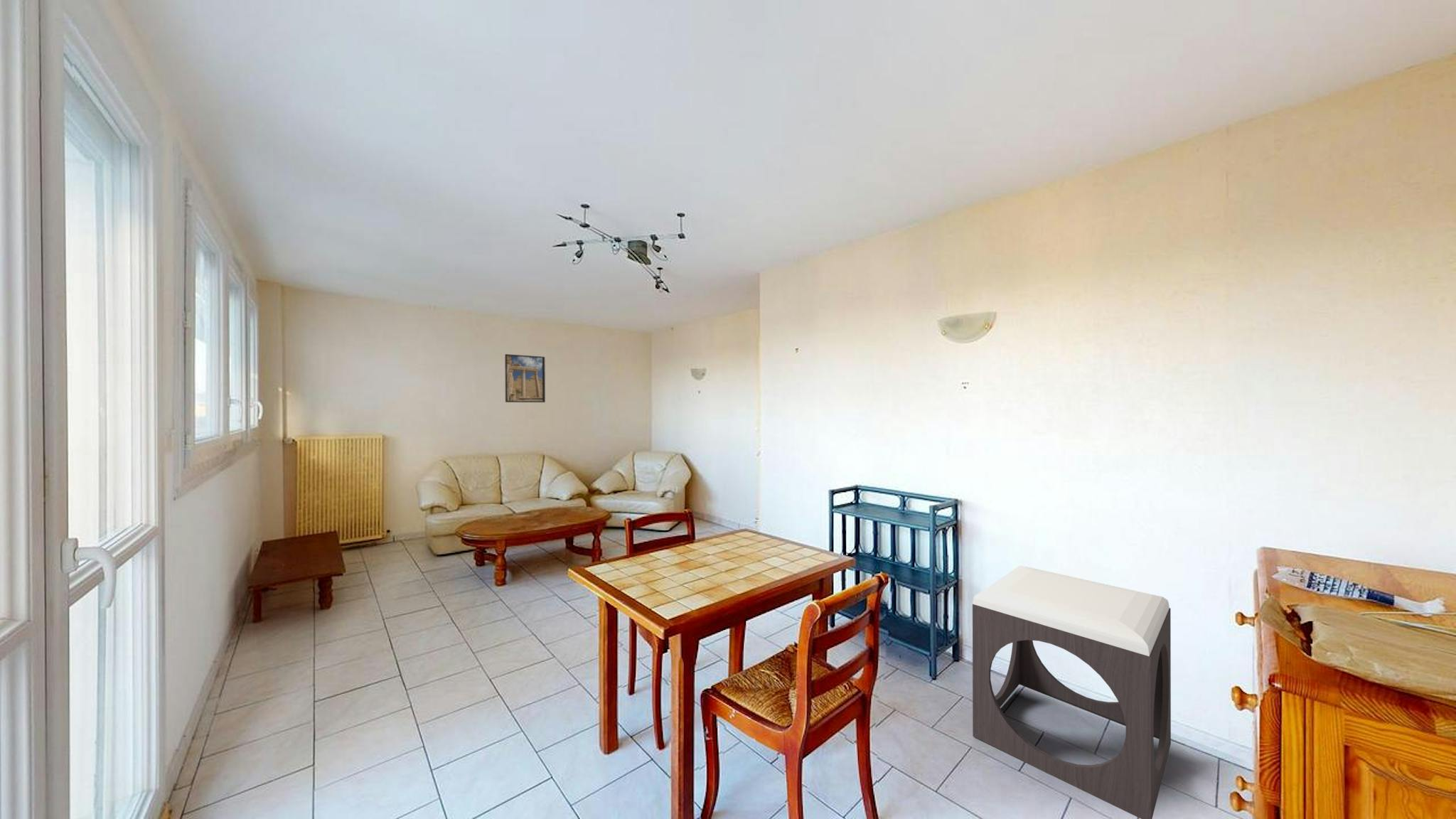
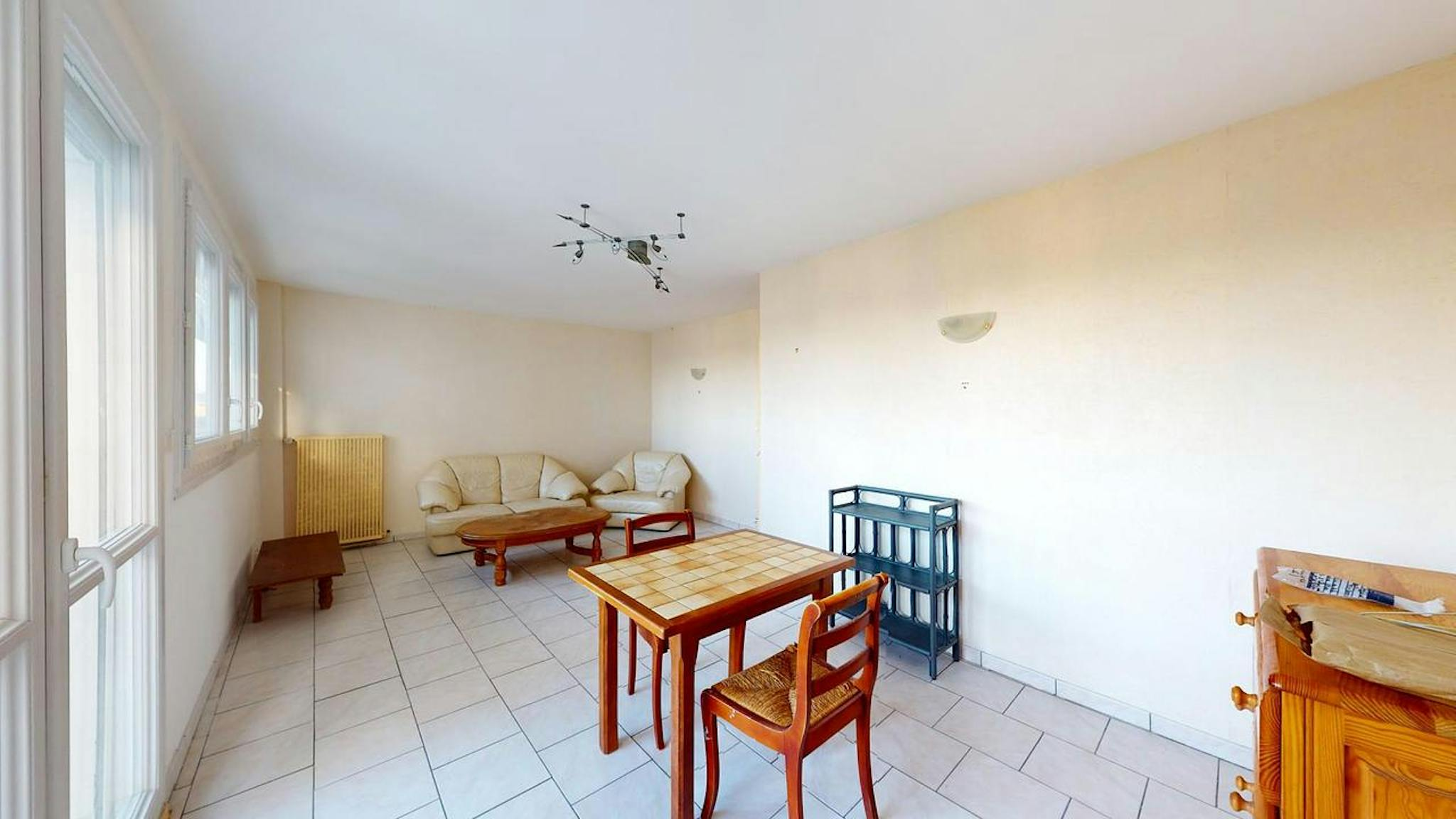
- footstool (1078, 657)
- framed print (525, 379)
